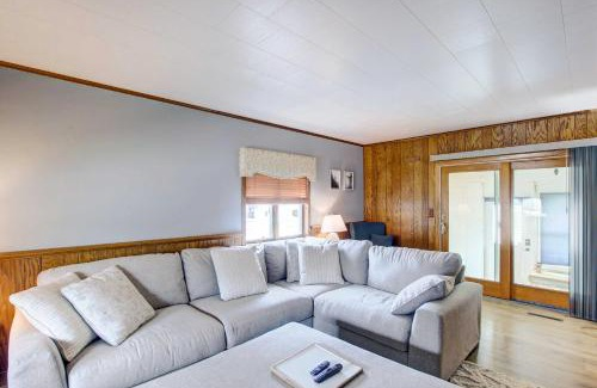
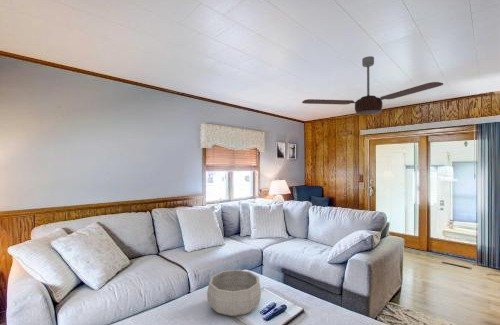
+ decorative bowl (234, 292)
+ ceiling fan (367, 88)
